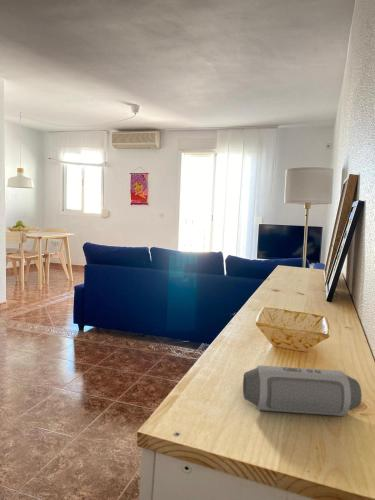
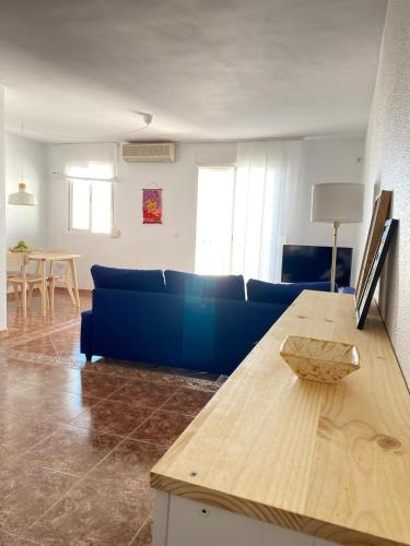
- speaker (300, 389)
